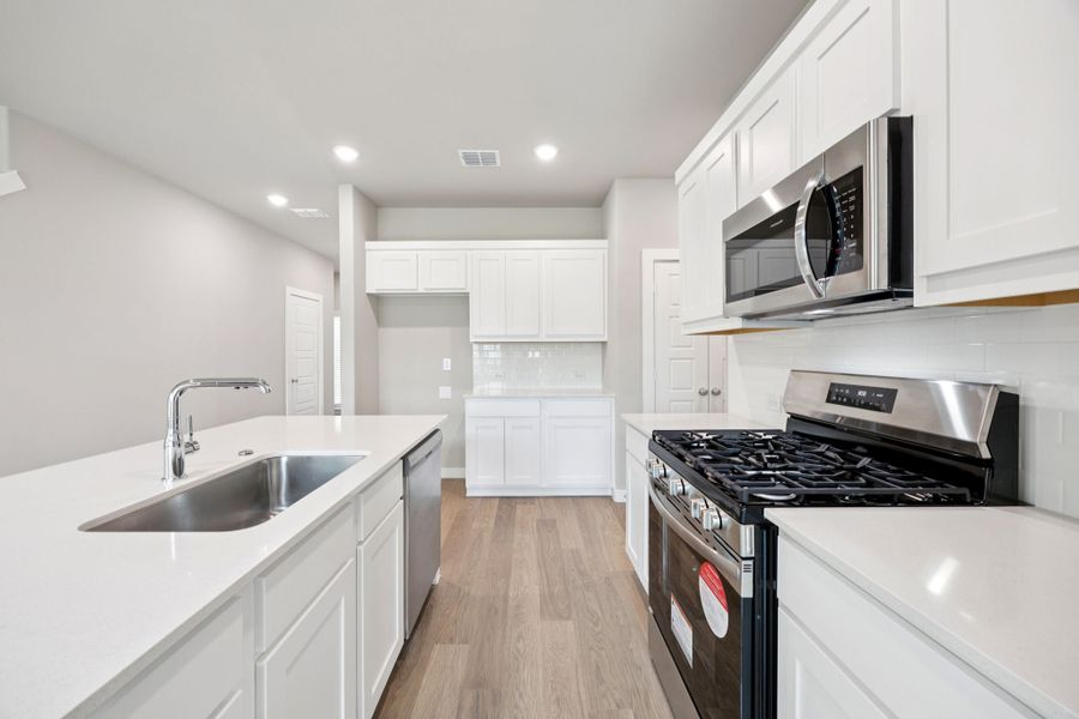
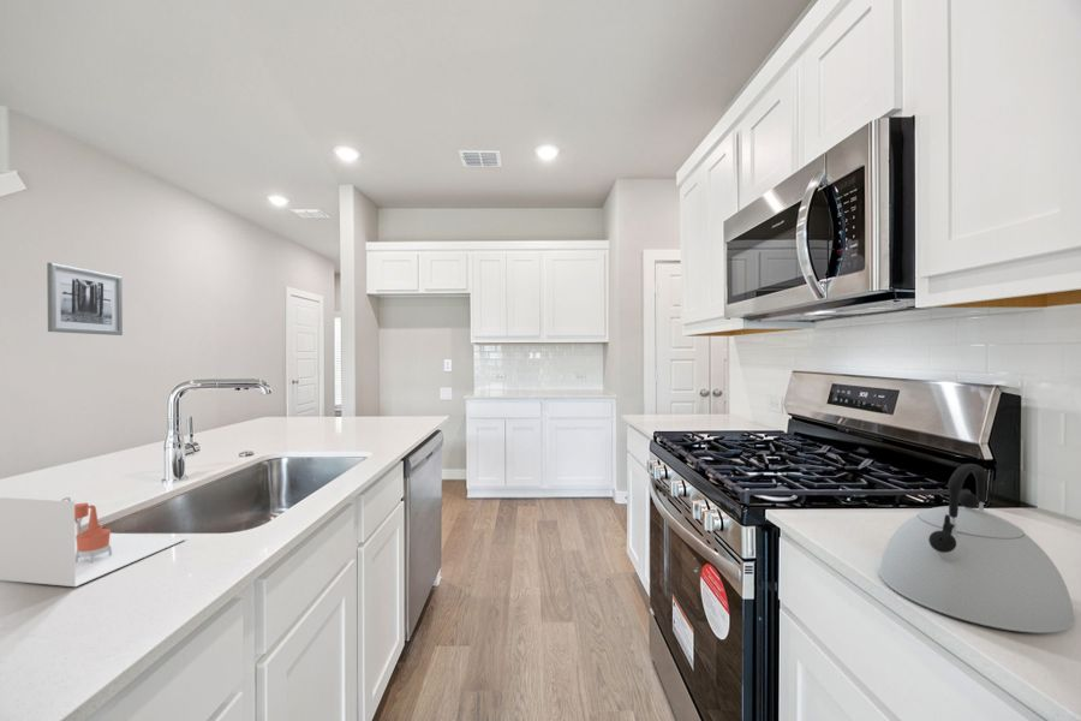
+ distillery still (89, 519)
+ wall art (88, 302)
+ kettle (966, 529)
